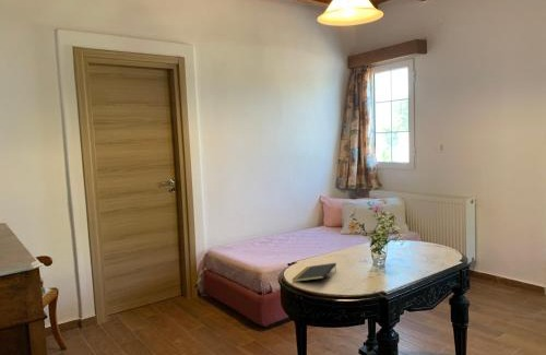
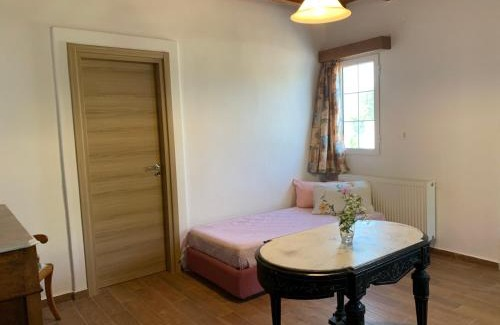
- notepad (314, 272)
